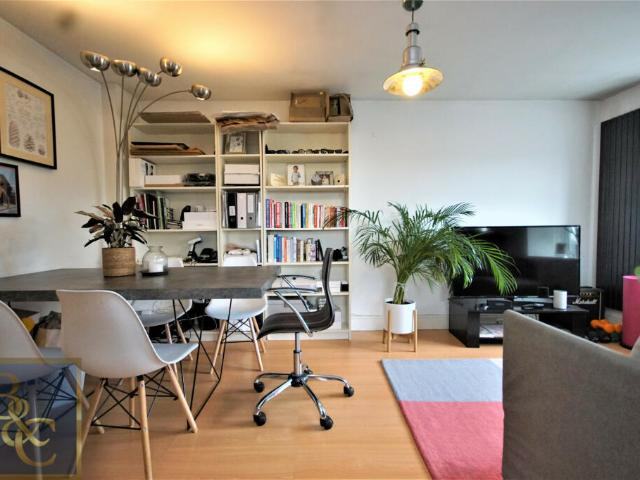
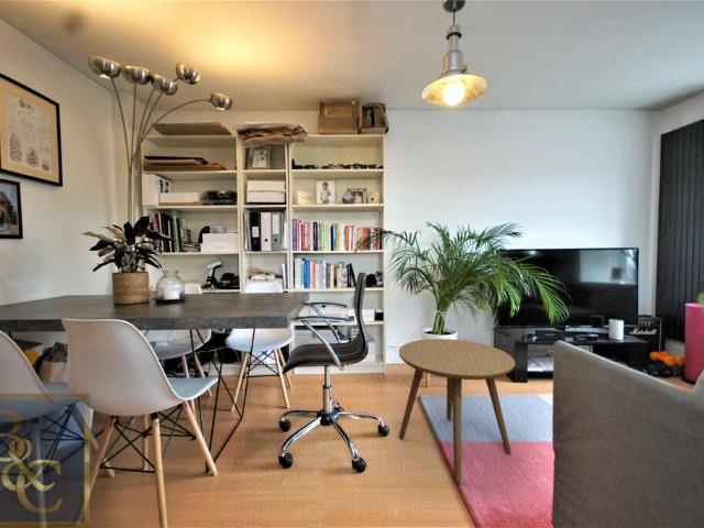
+ side table (452, 399)
